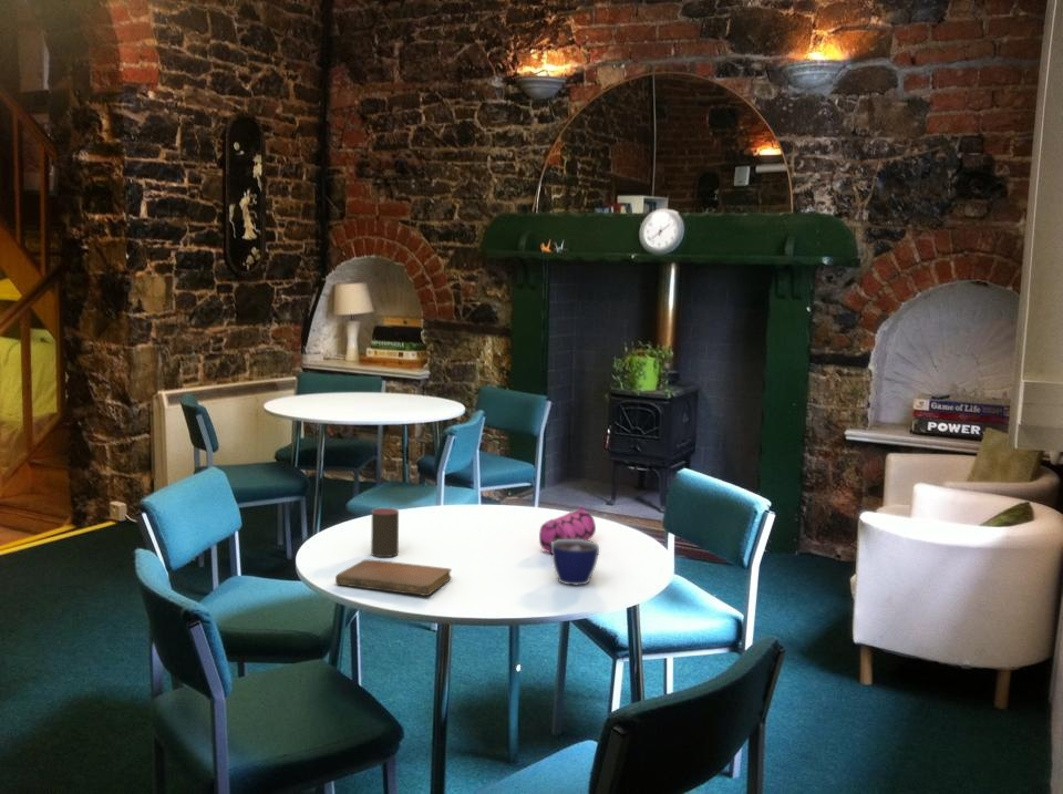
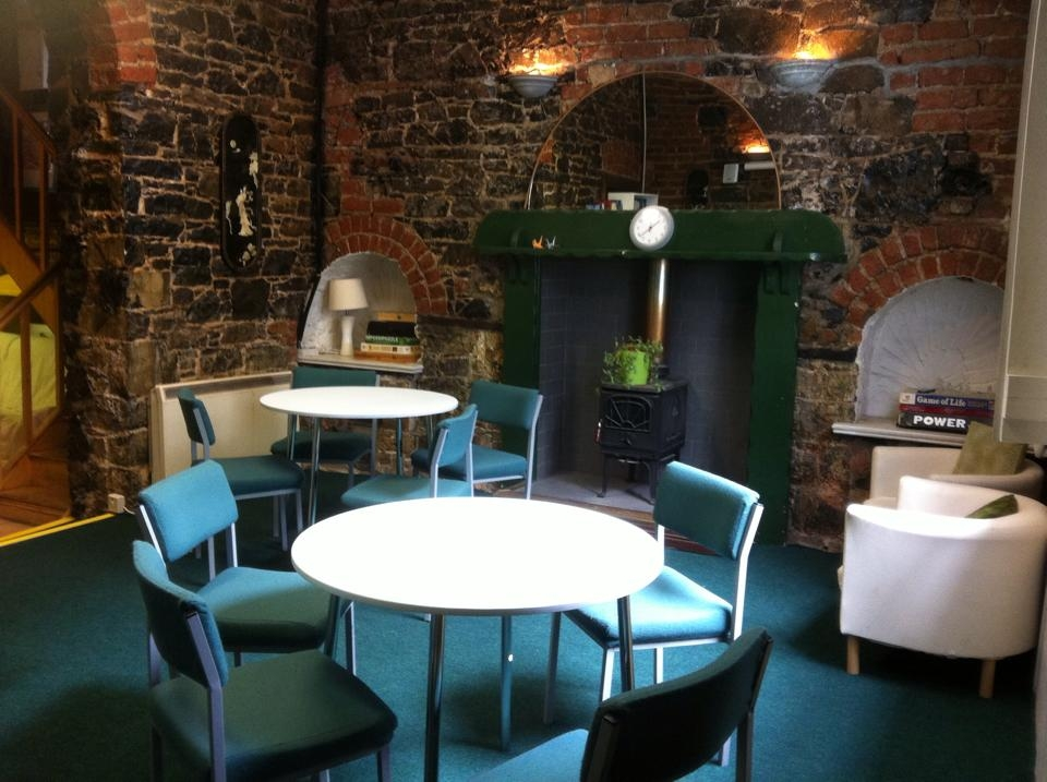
- cup (384, 532)
- cup (577, 560)
- pencil case (566, 529)
- notebook (394, 576)
